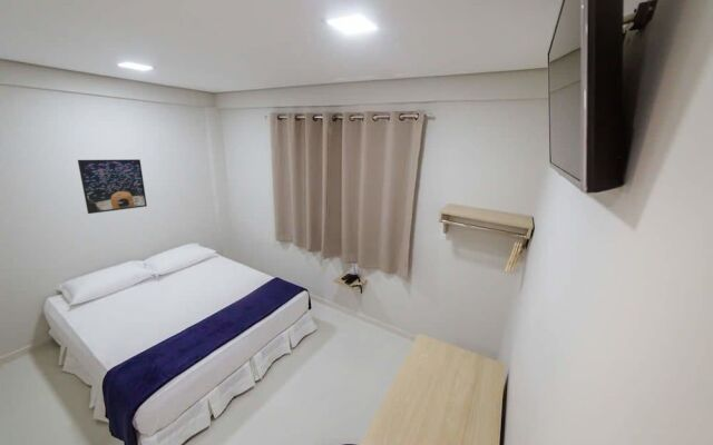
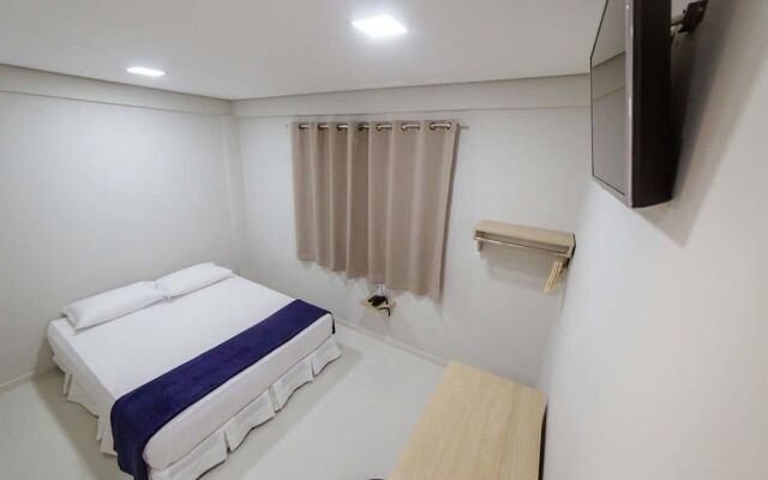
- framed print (115, 185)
